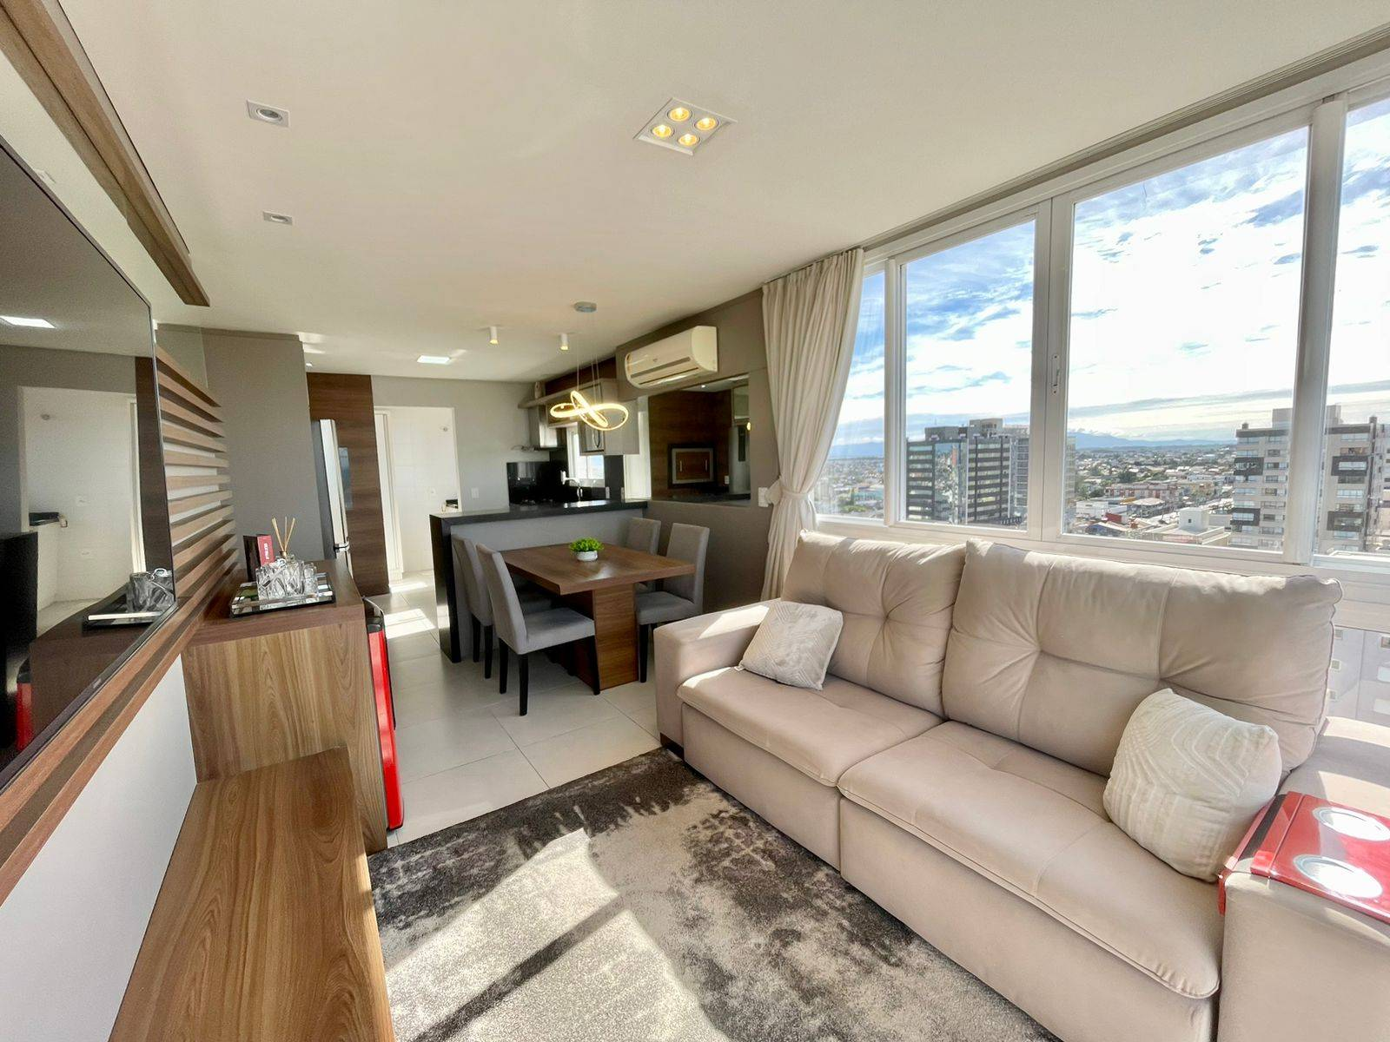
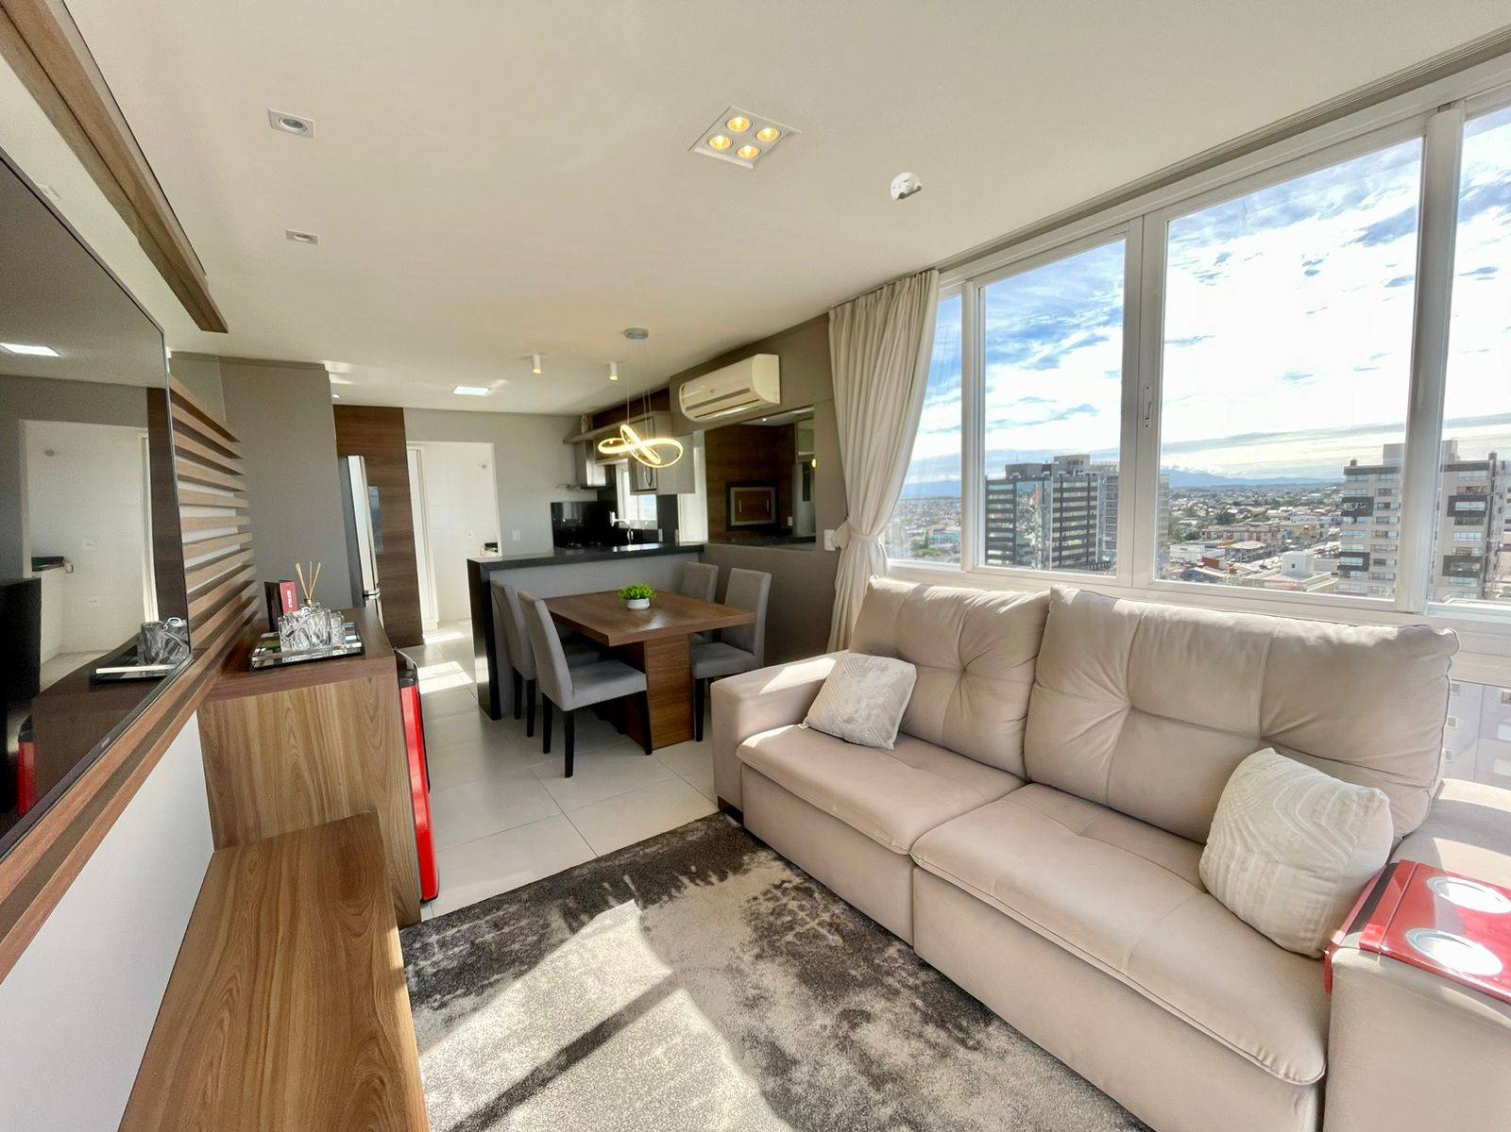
+ smoke detector (905, 188)
